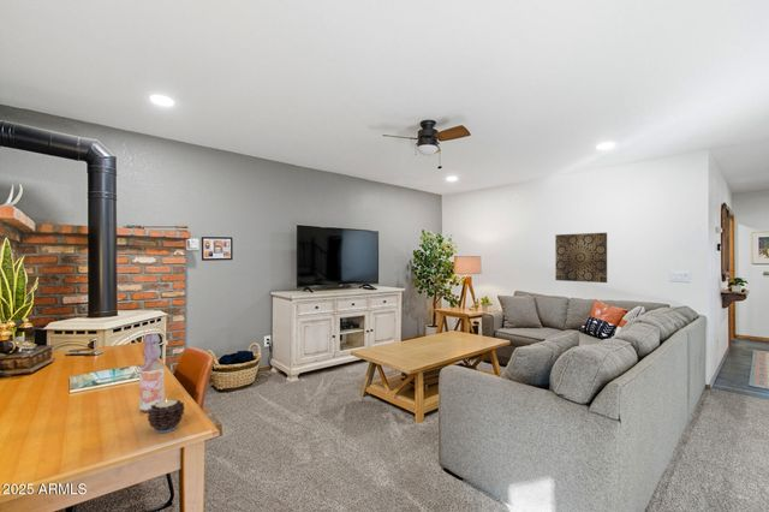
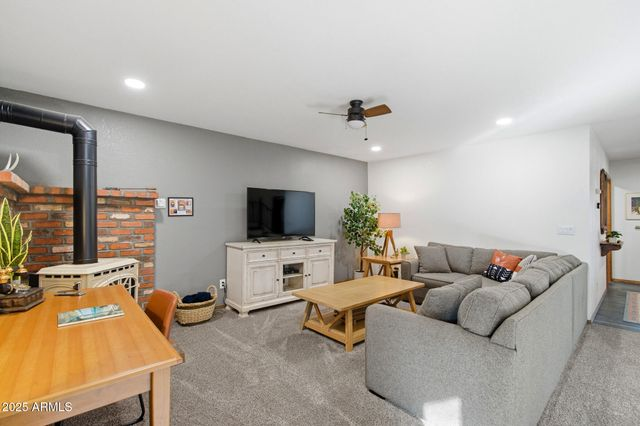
- wall art (579, 257)
- candle (166, 412)
- bottle (151, 371)
